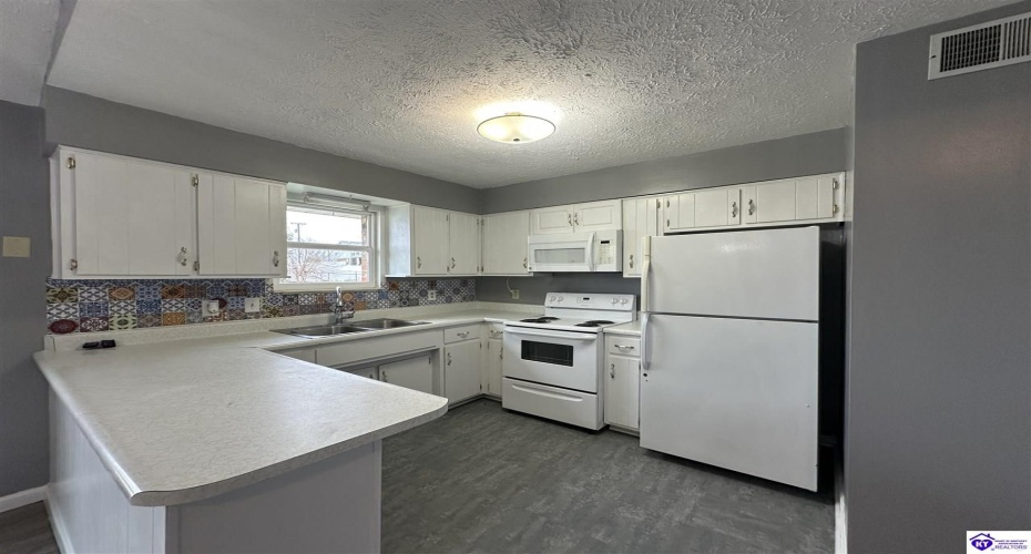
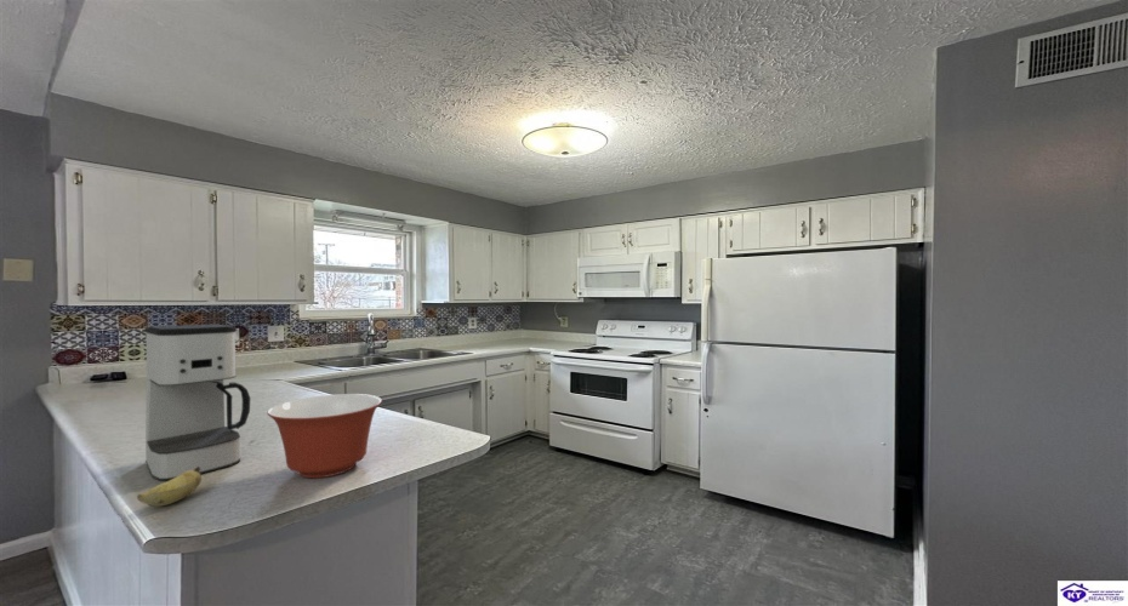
+ mixing bowl (327, 435)
+ banana (173, 488)
+ coffee maker (200, 394)
